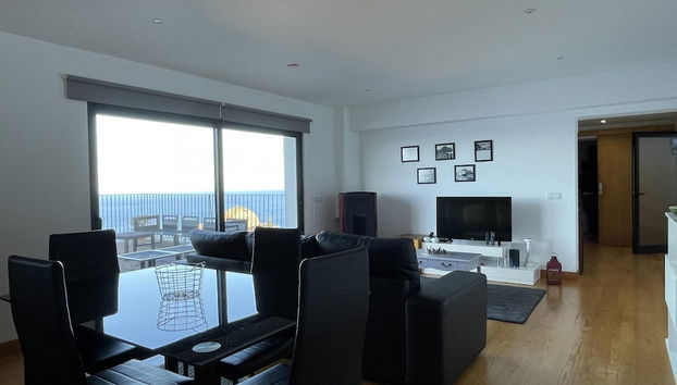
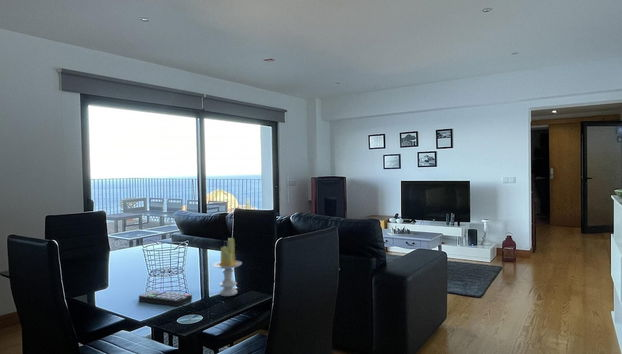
+ candle (227, 265)
+ remote control (165, 297)
